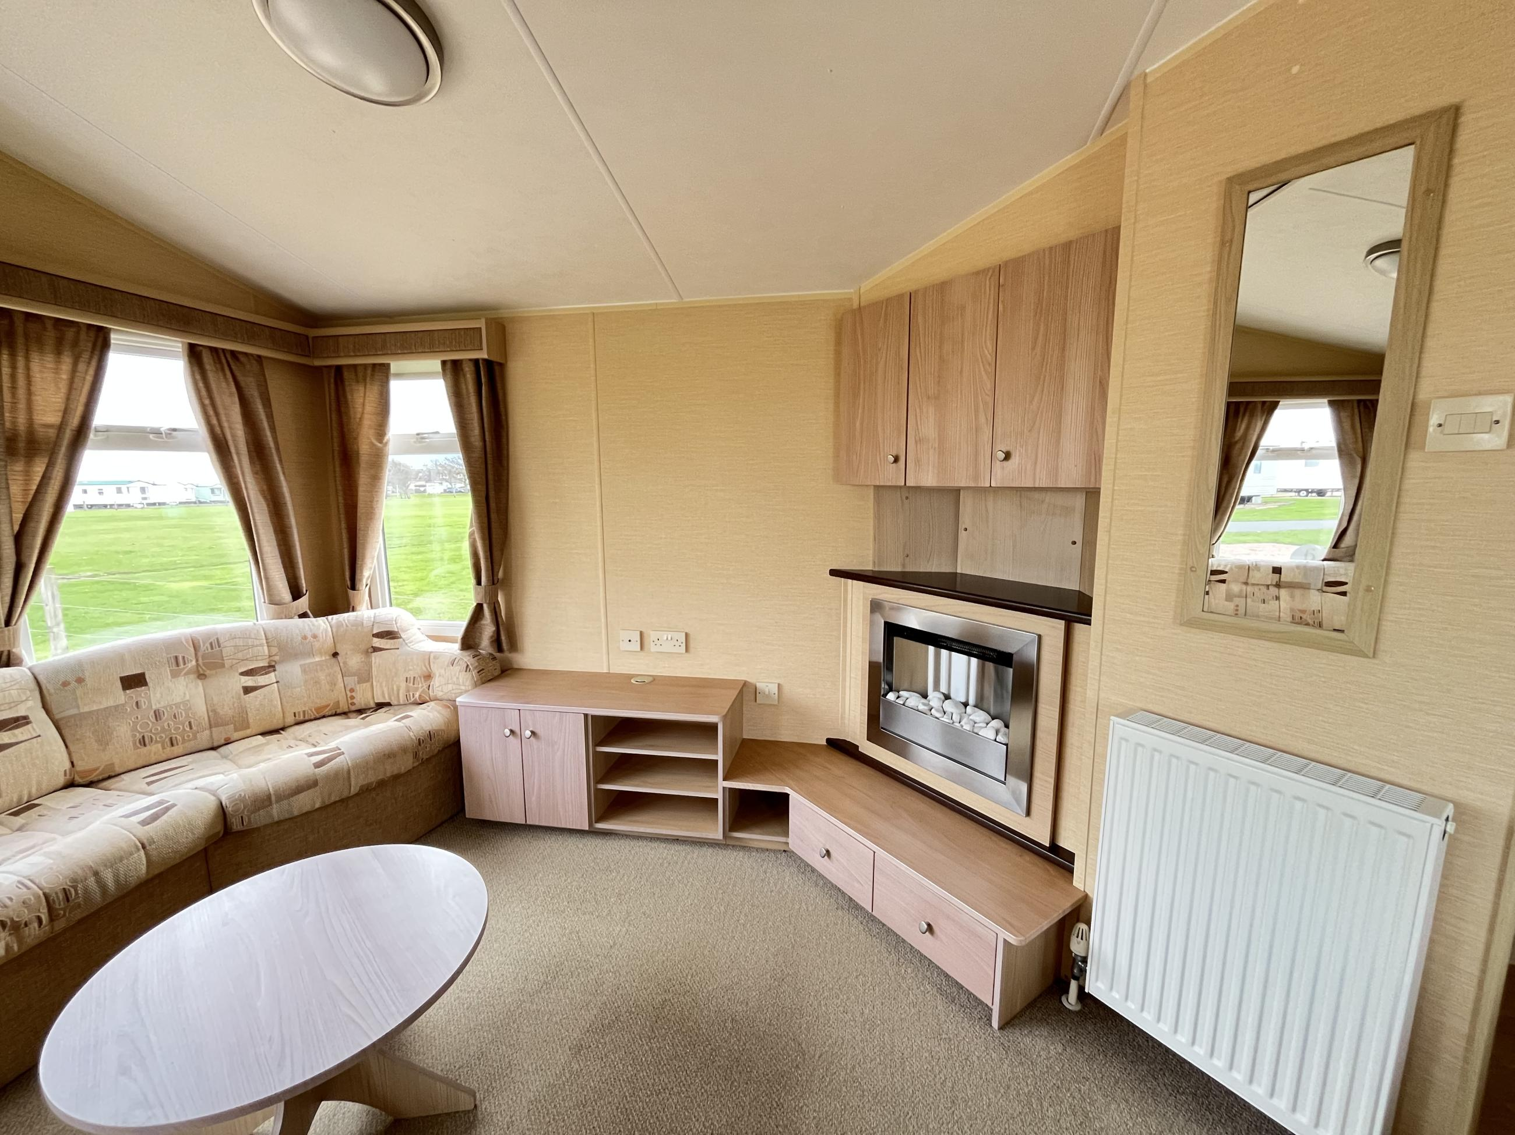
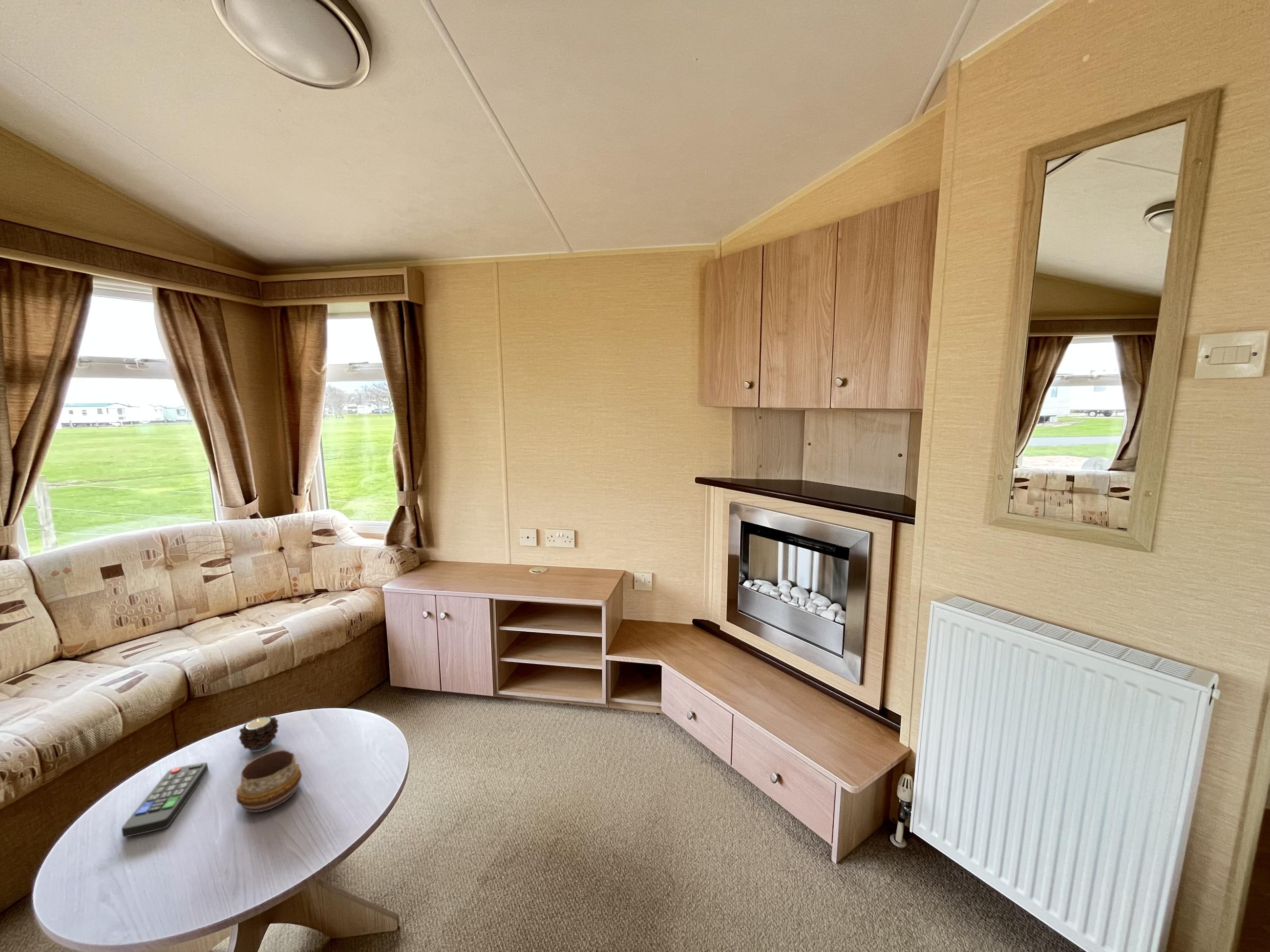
+ candle (259, 732)
+ decorative bowl (270, 781)
+ remote control (169, 796)
